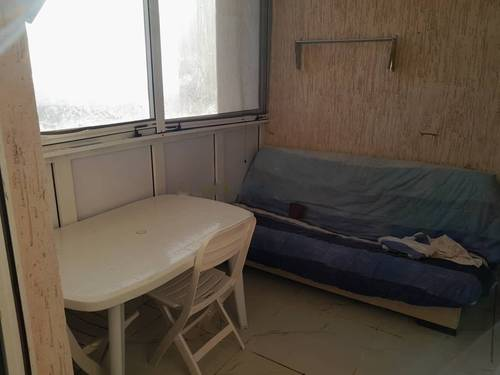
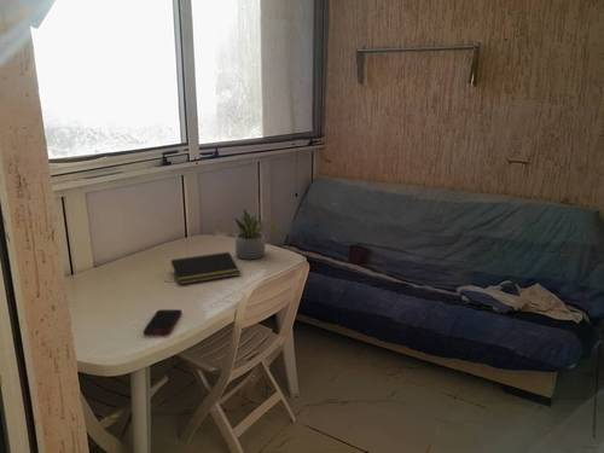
+ succulent plant (249, 232)
+ notepad (205, 267)
+ cell phone (163, 321)
